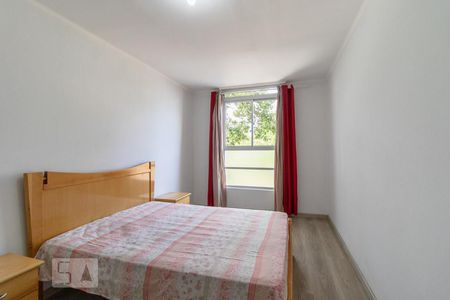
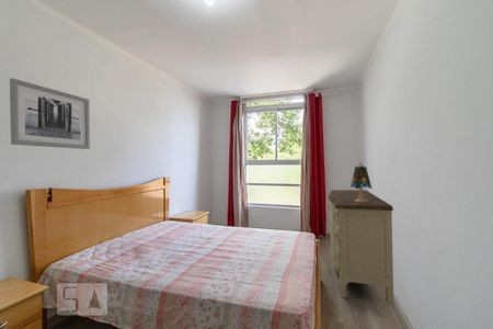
+ wall art (55, 118)
+ table lamp (360, 181)
+ dresser (352, 232)
